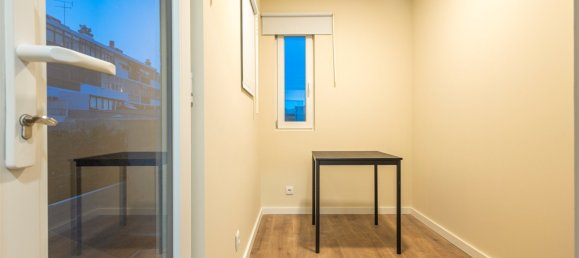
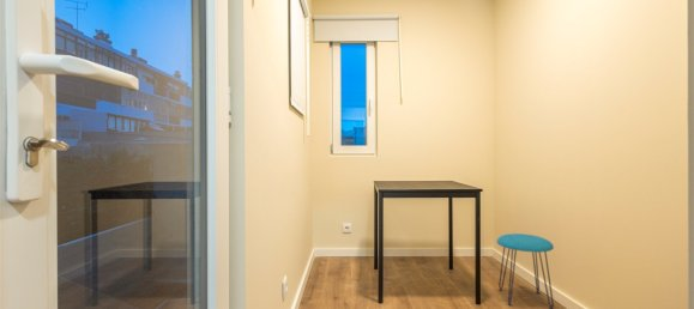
+ stool (514, 266)
